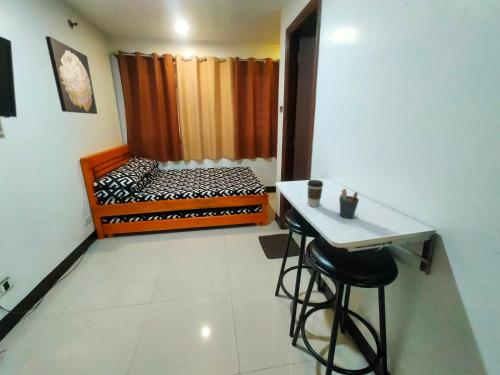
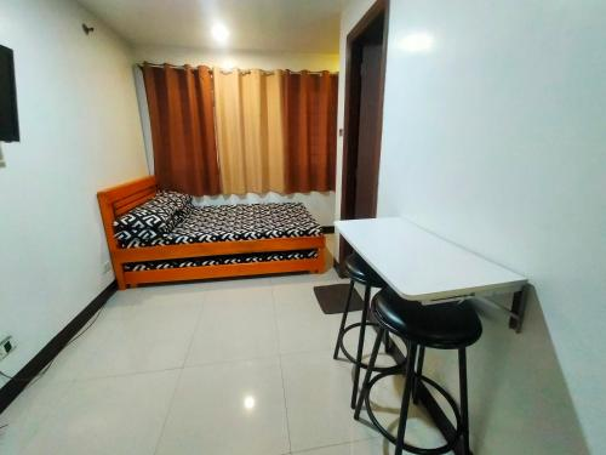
- pen holder (348, 202)
- wall art (75, 81)
- coffee cup (314, 193)
